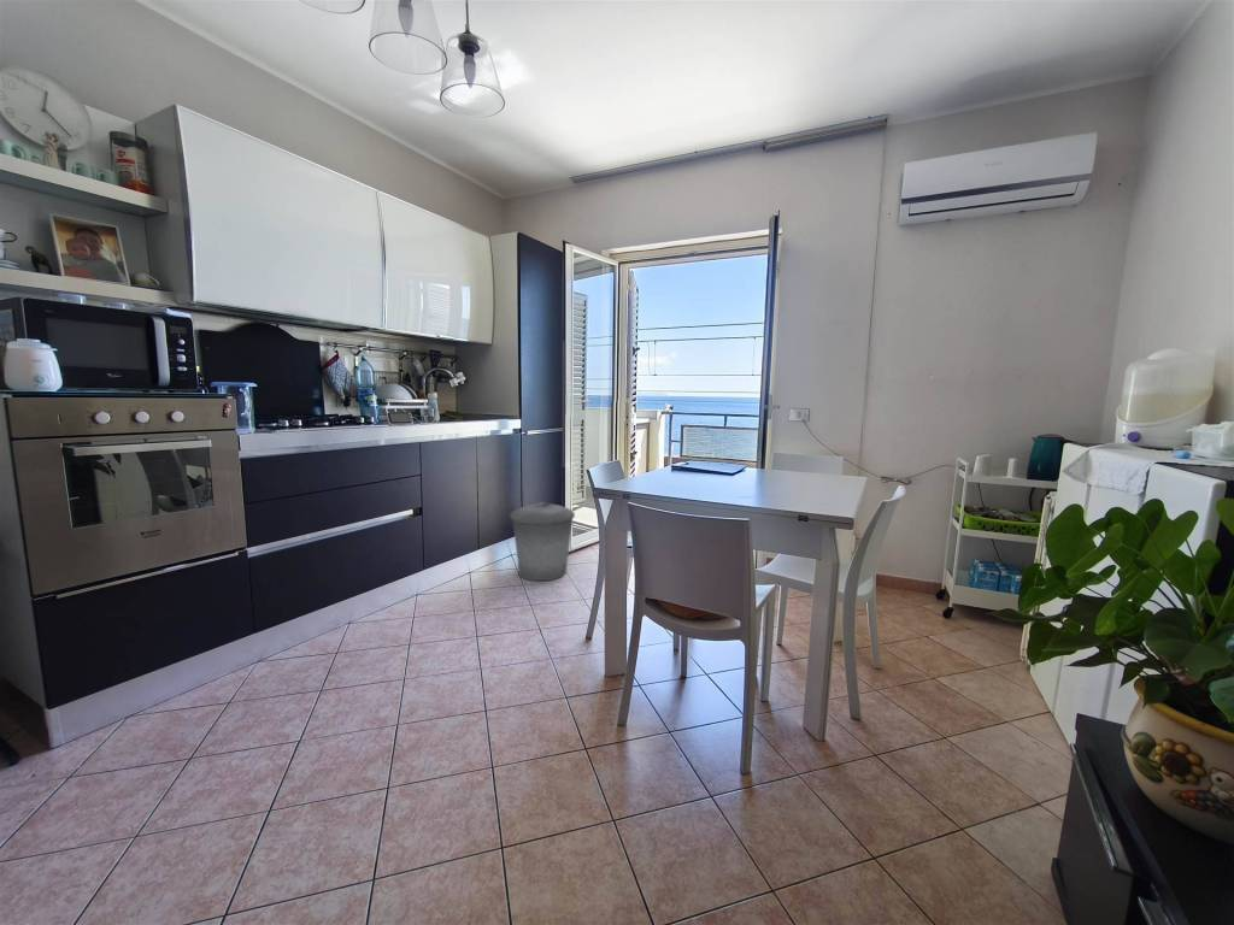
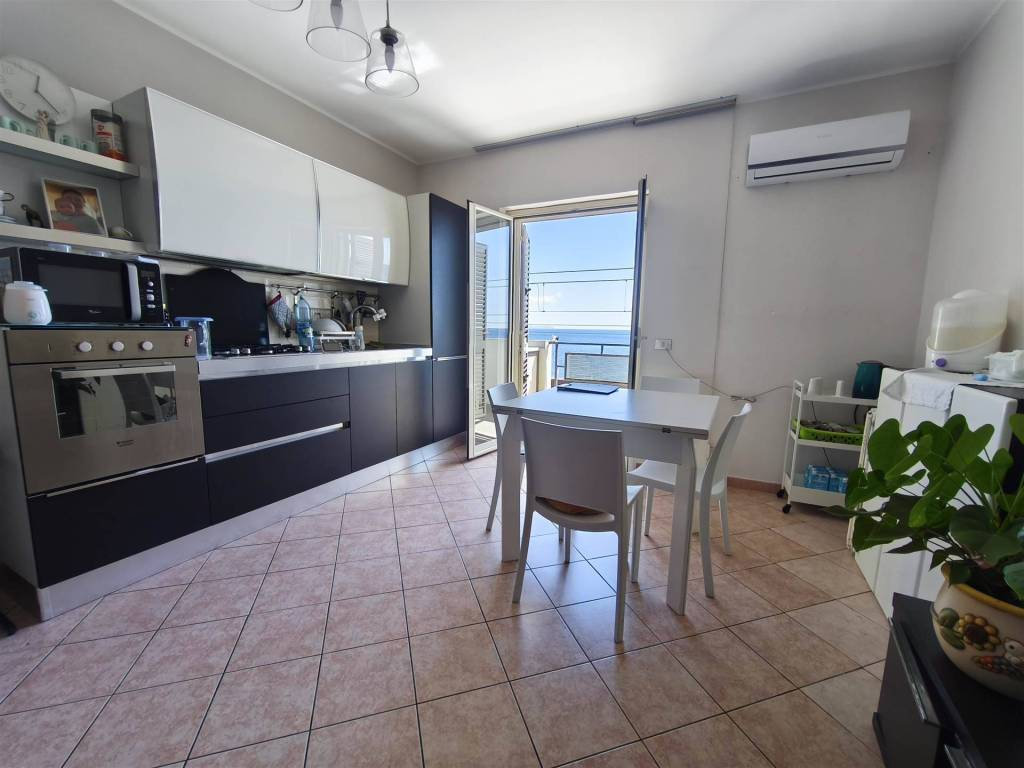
- trash can (542, 537)
